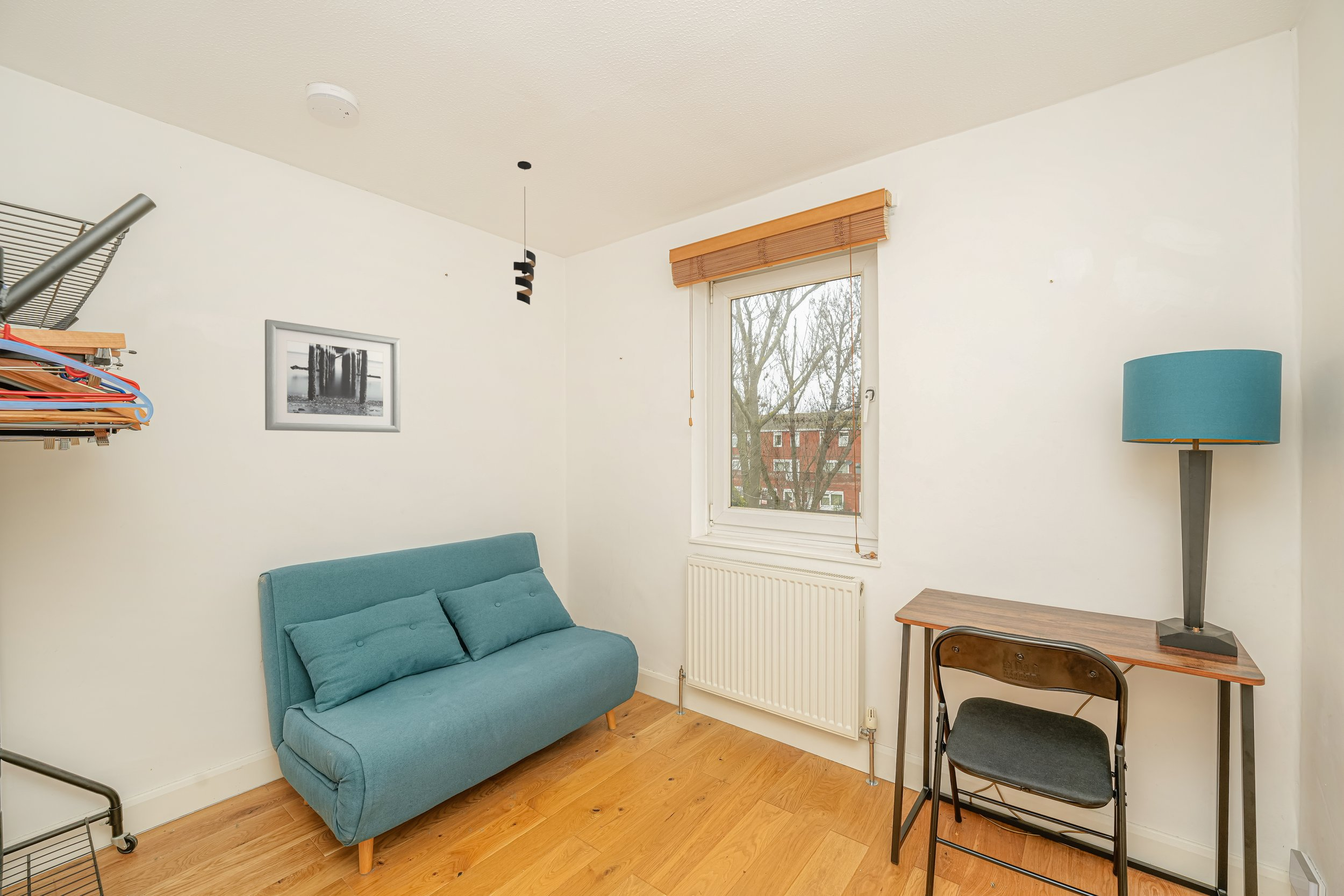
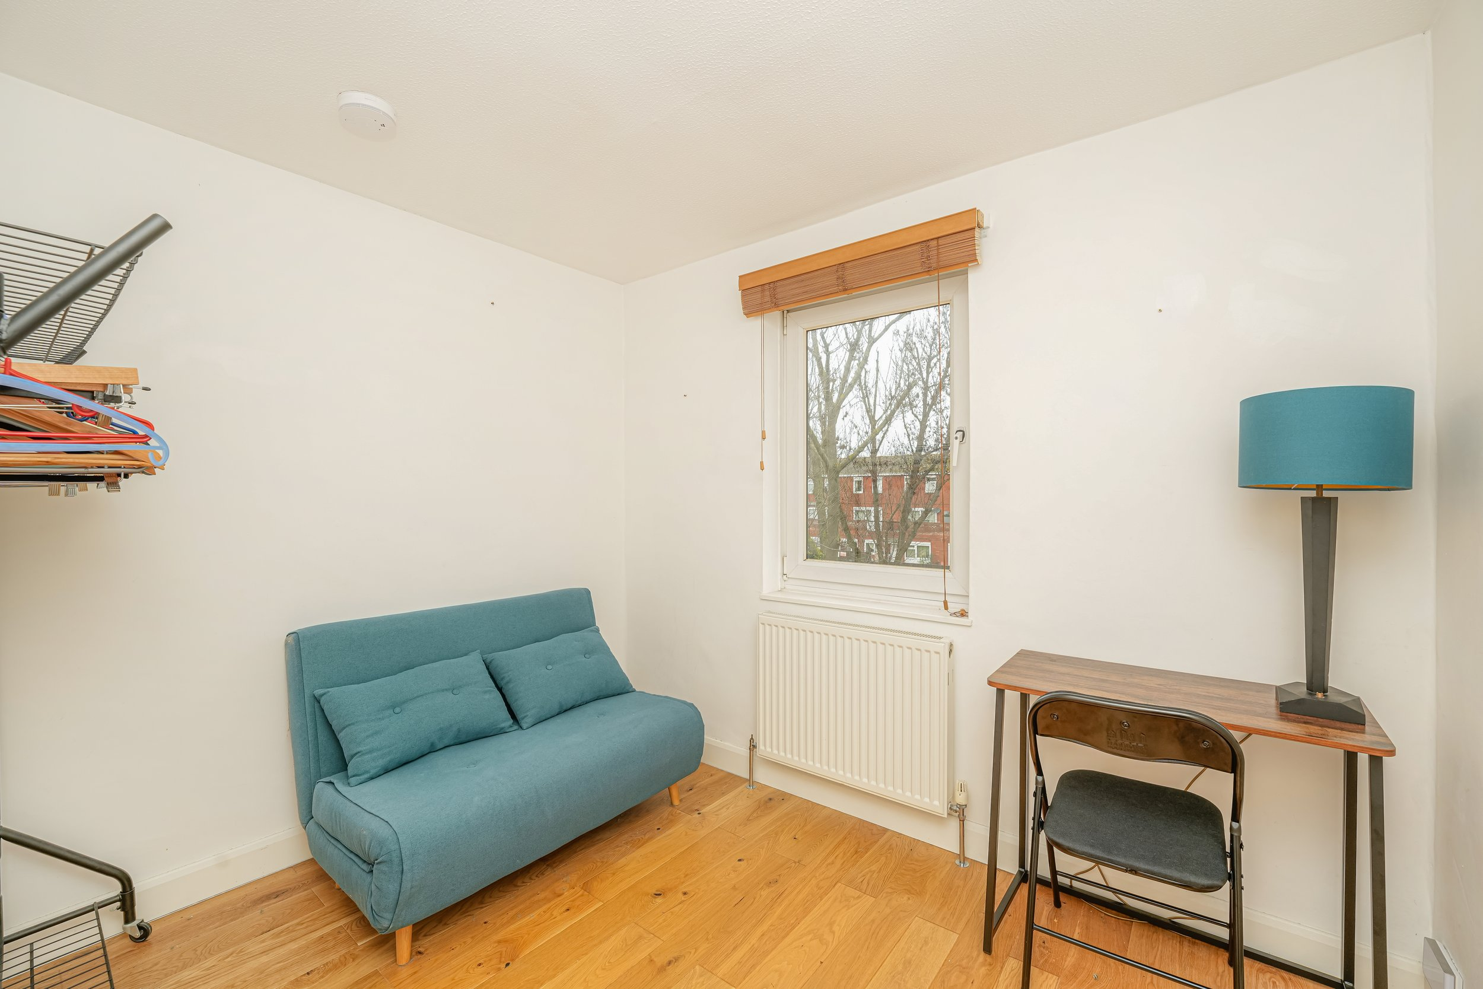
- wall art (338, 381)
- pendant light (525, 234)
